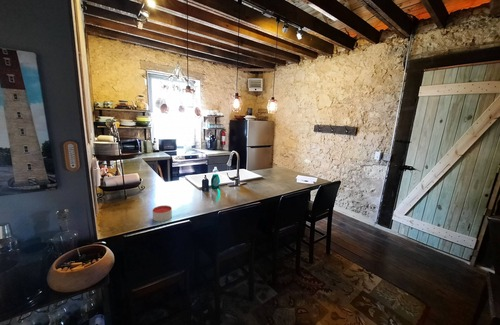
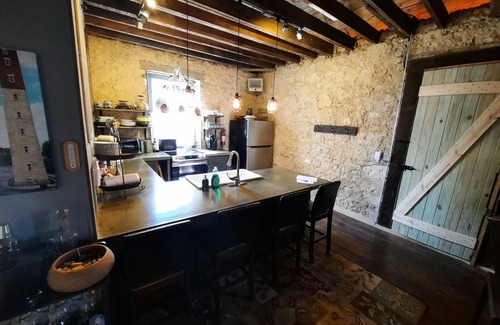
- candle (162, 212)
